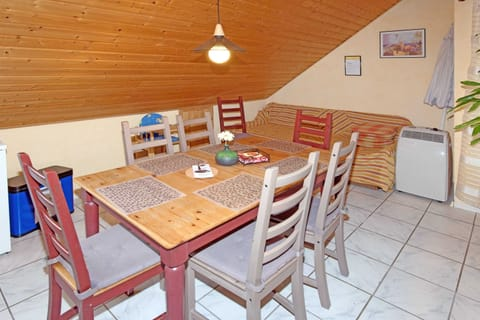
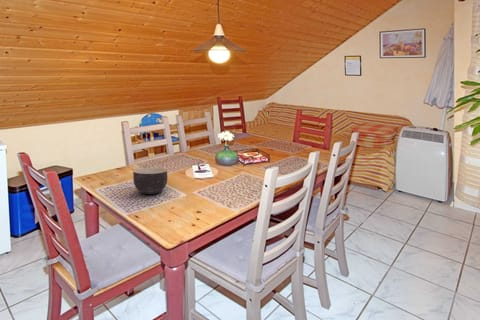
+ bowl (151, 180)
